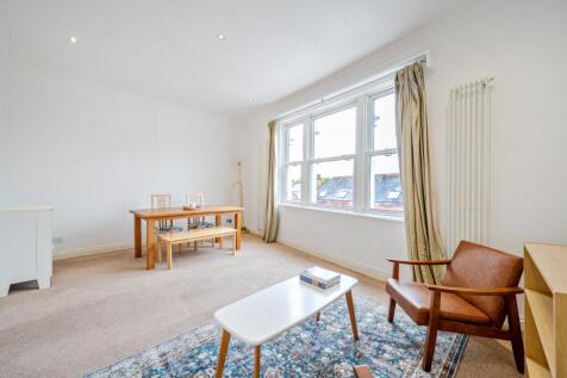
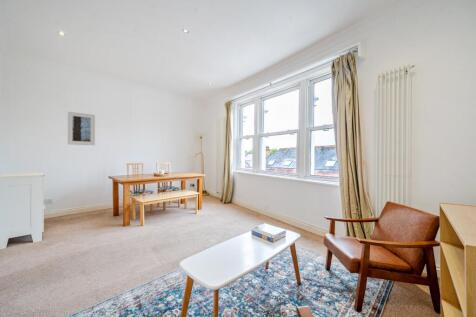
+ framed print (81, 129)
